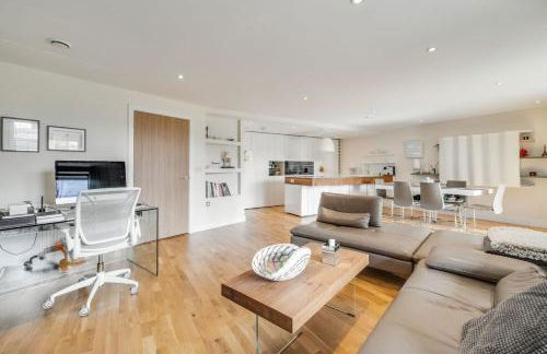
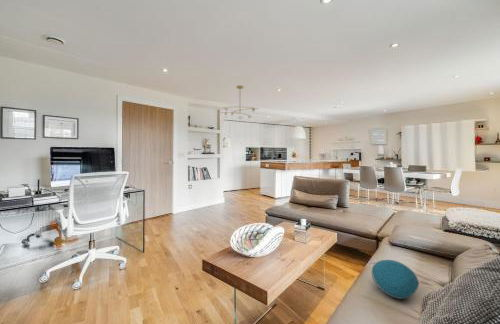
+ cushion (393, 276)
+ ceiling light fixture (239, 102)
